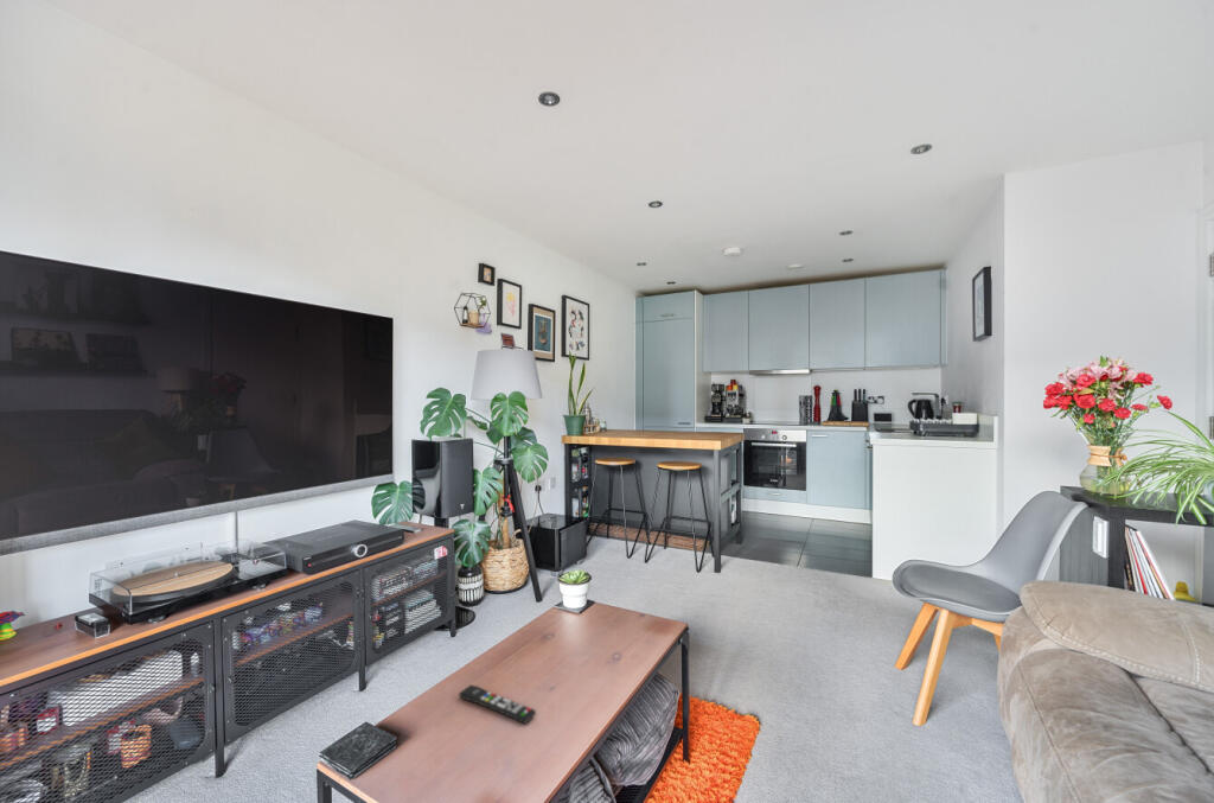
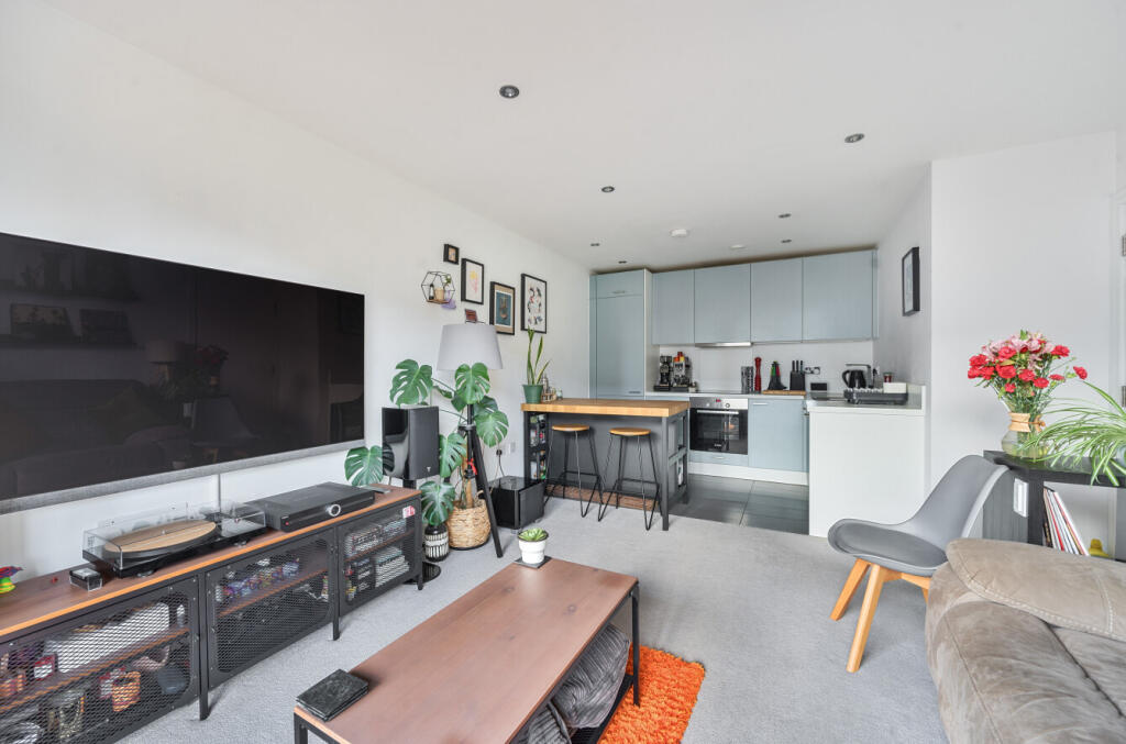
- remote control (496, 702)
